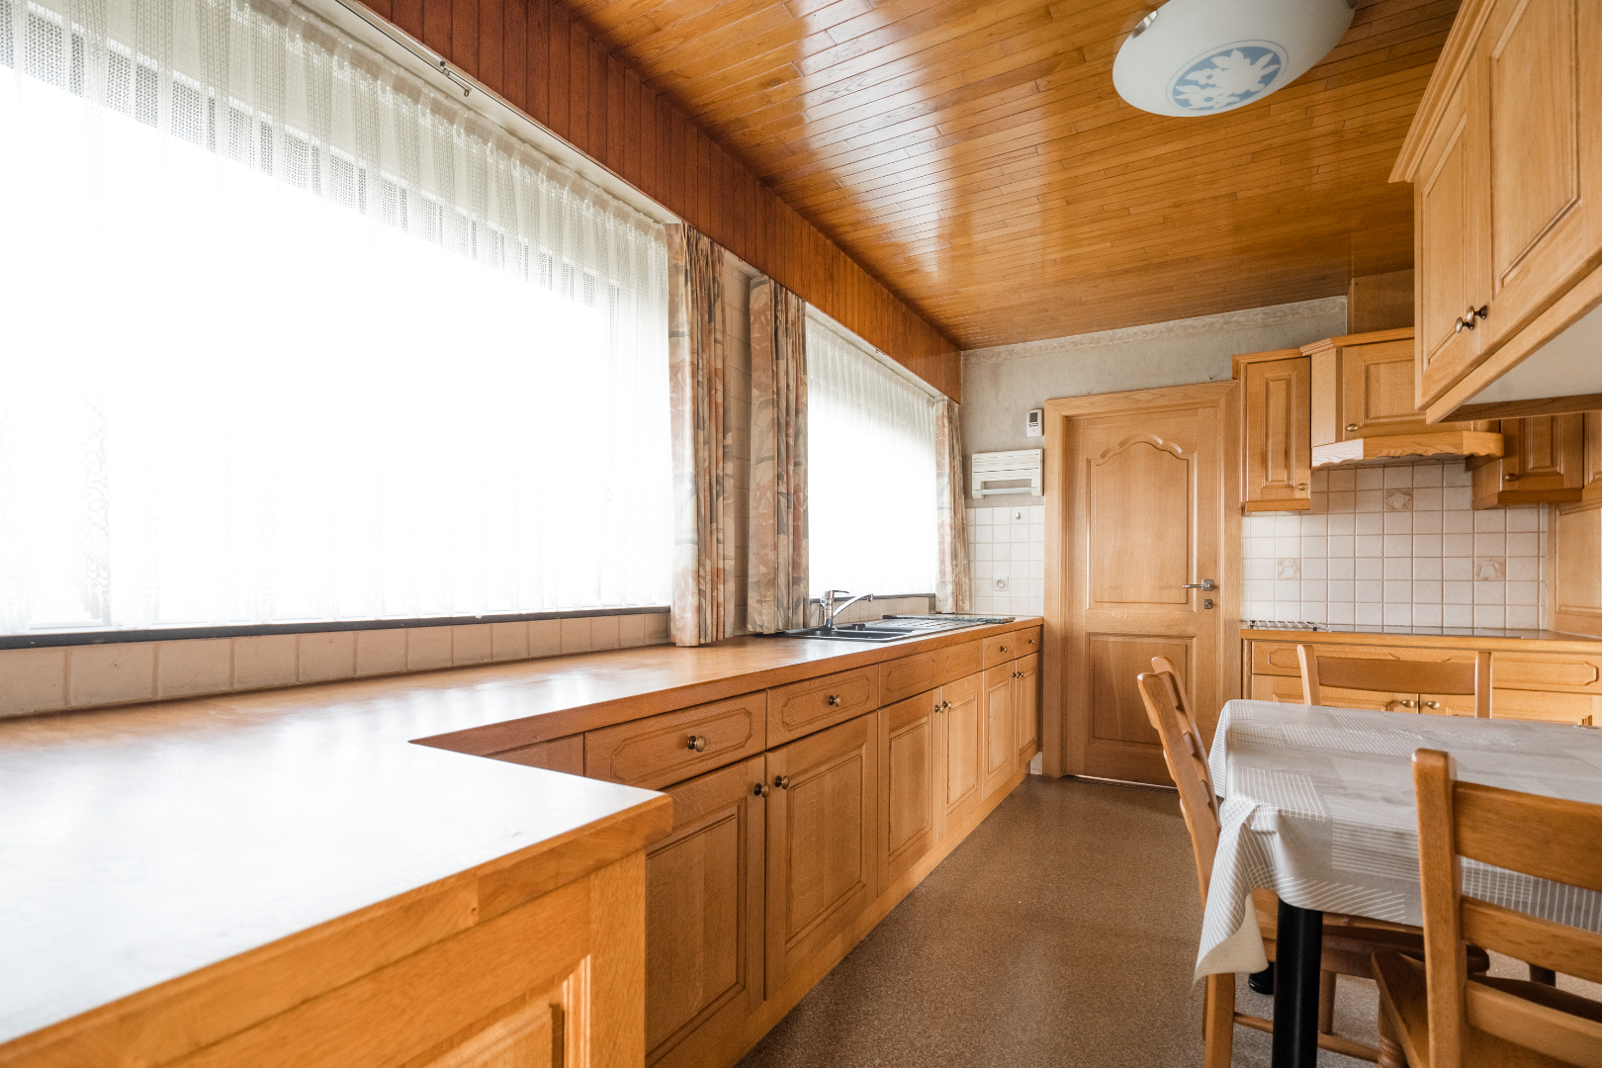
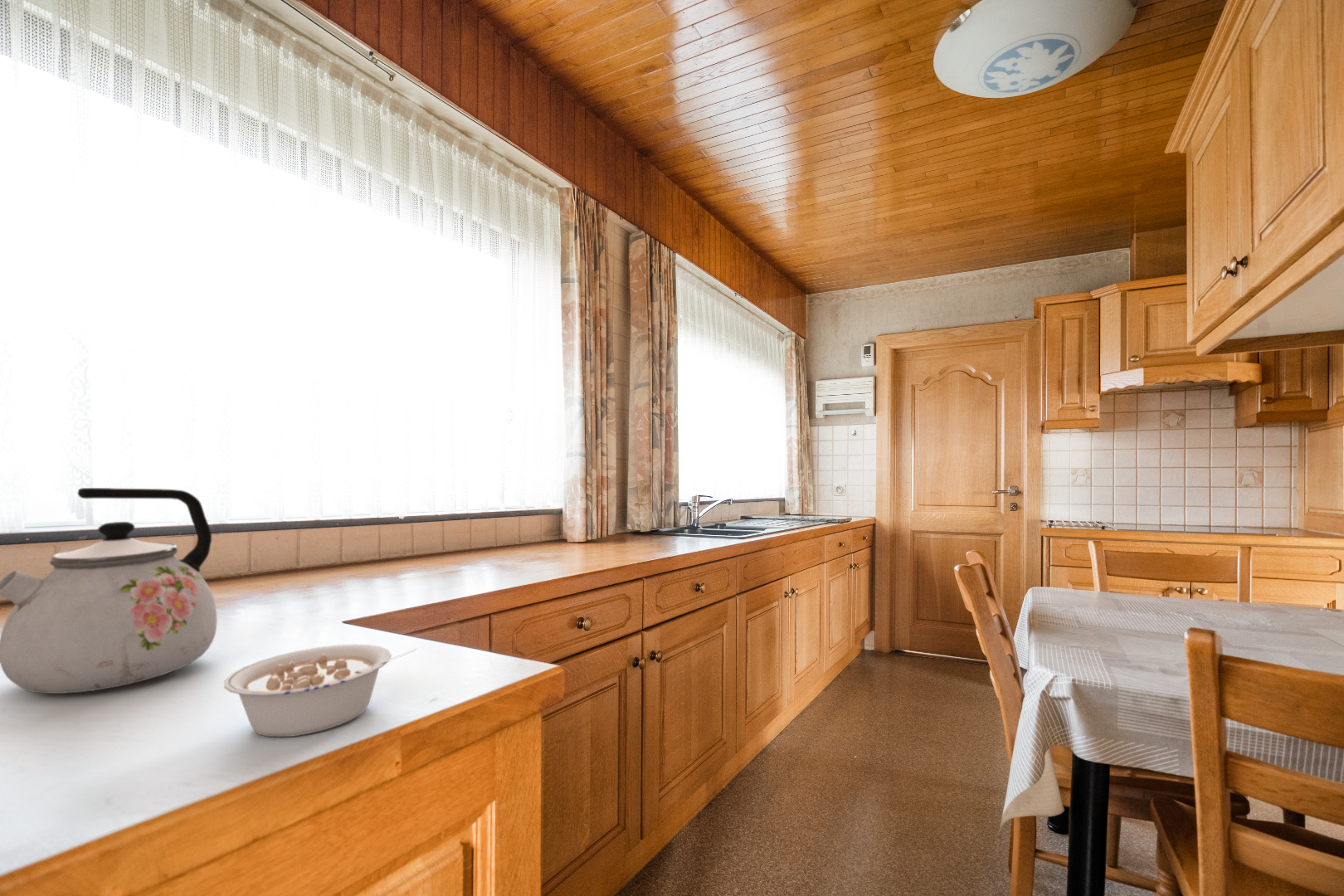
+ kettle (115, 581)
+ legume (319, 684)
